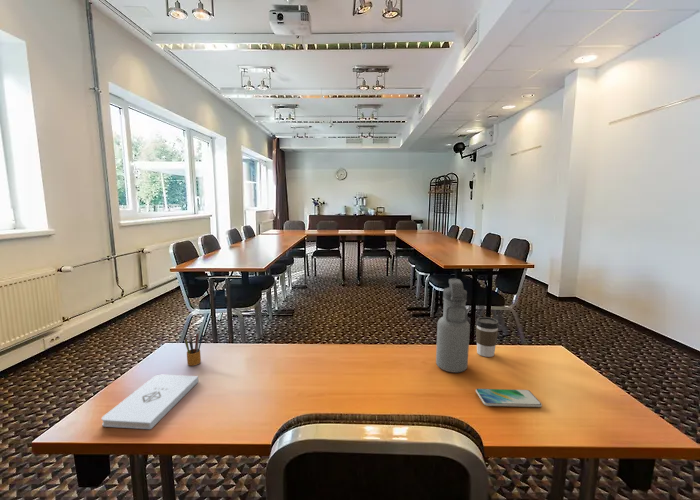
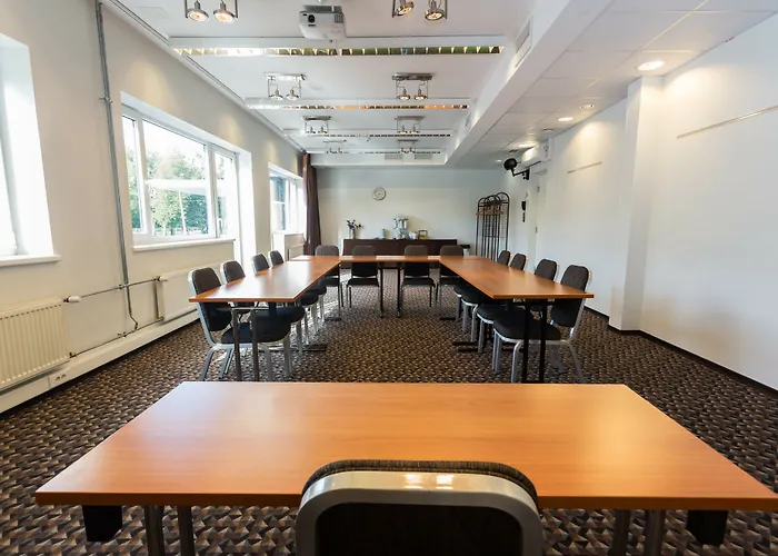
- notepad (154, 398)
- coffee cup (486, 336)
- smartphone (507, 397)
- pencil box (193, 349)
- water bottle (453, 324)
